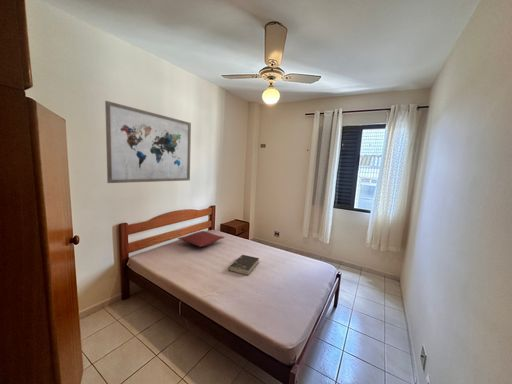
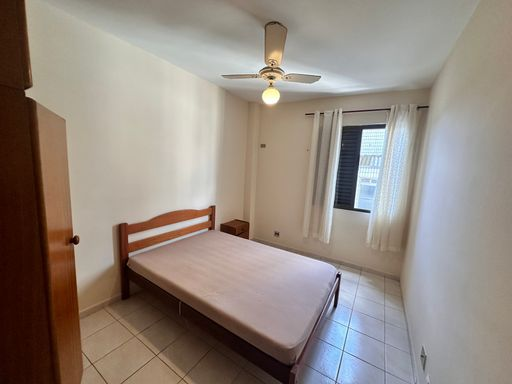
- pillow (201, 238)
- book (244, 264)
- wall art (155, 148)
